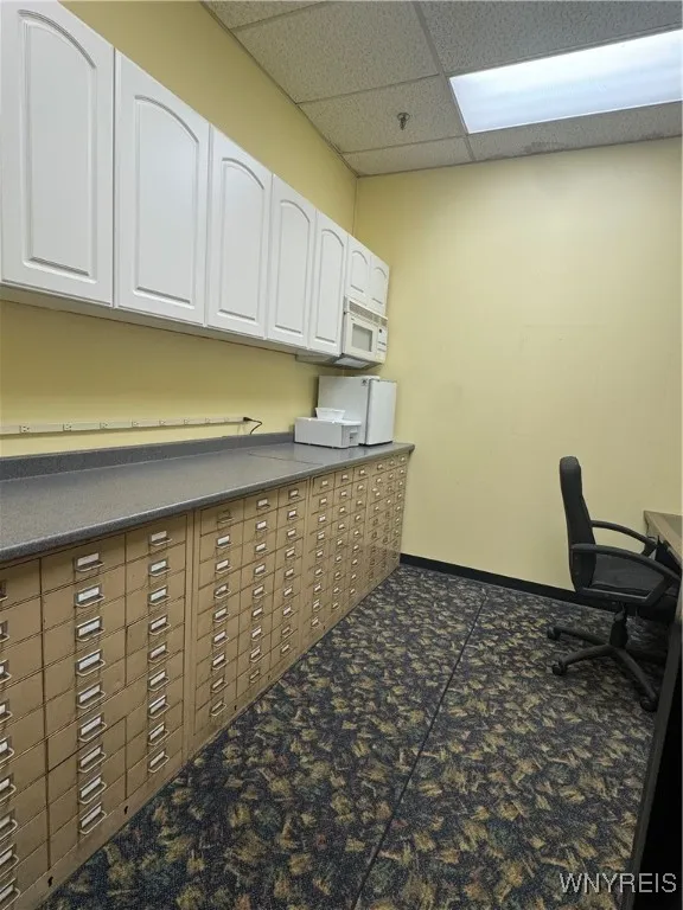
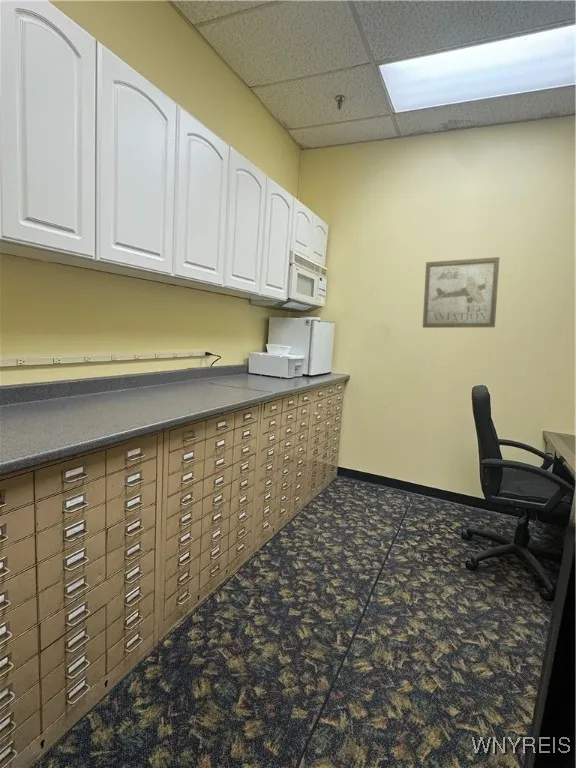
+ wall art (459, 293)
